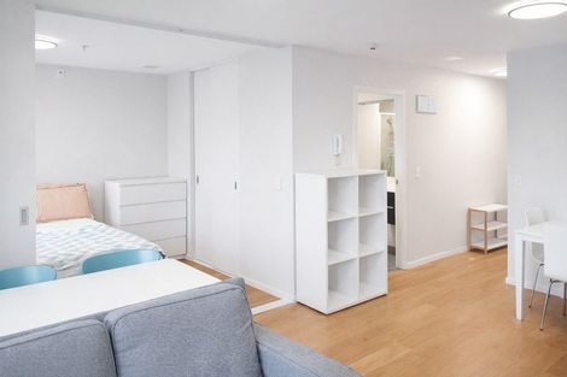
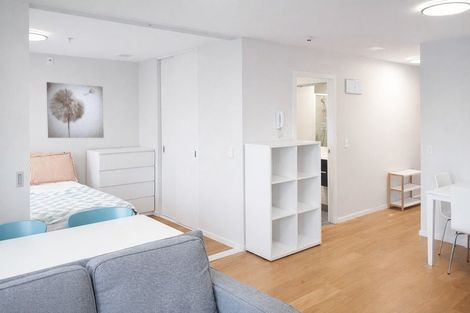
+ wall art (76, 111)
